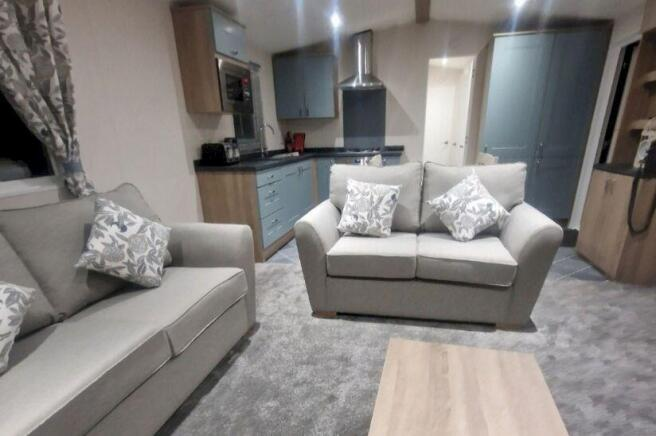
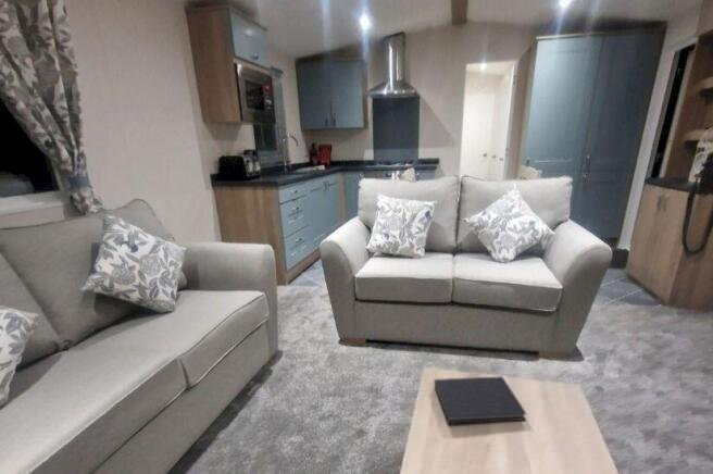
+ diary (476, 398)
